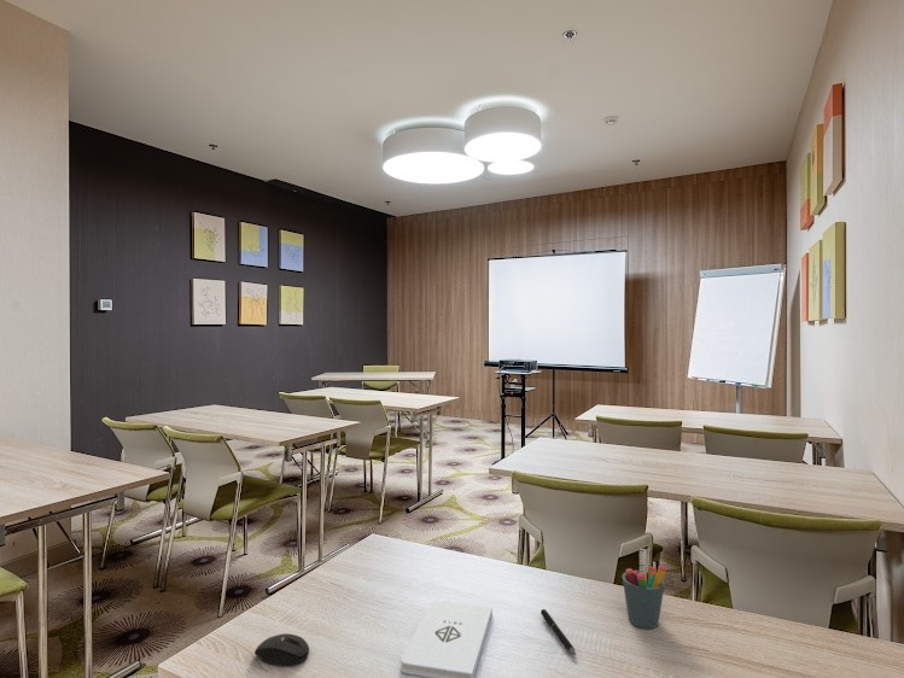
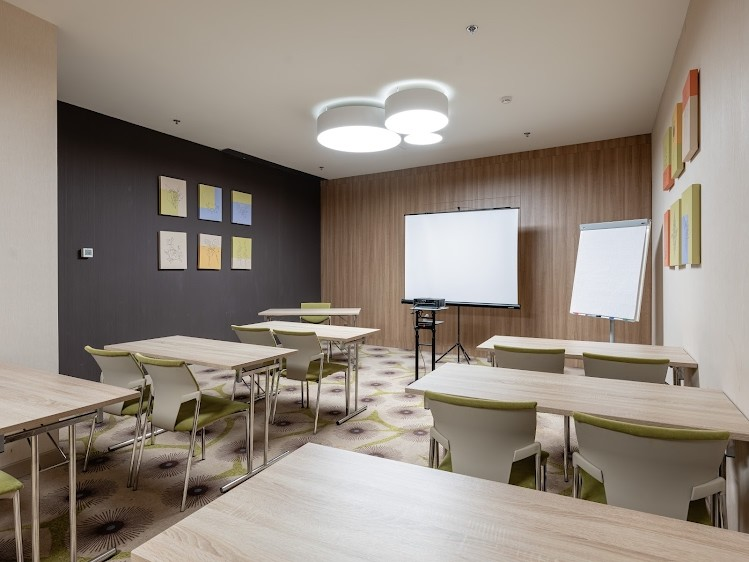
- pen (558, 631)
- notepad (449, 636)
- pen holder (643, 589)
- mouse (281, 645)
